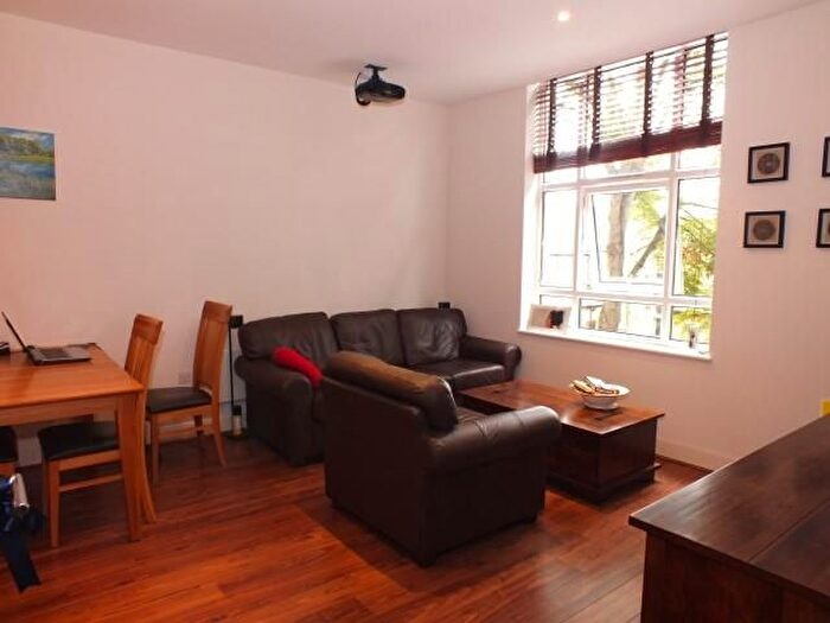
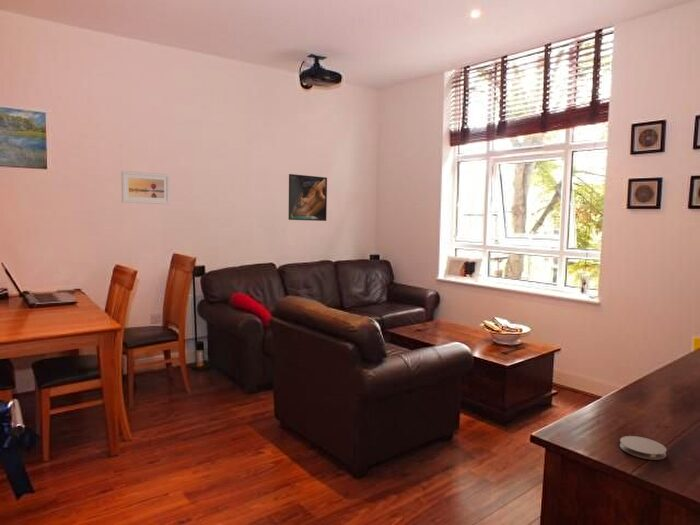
+ coaster (642, 447)
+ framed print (146, 188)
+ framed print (308, 198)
